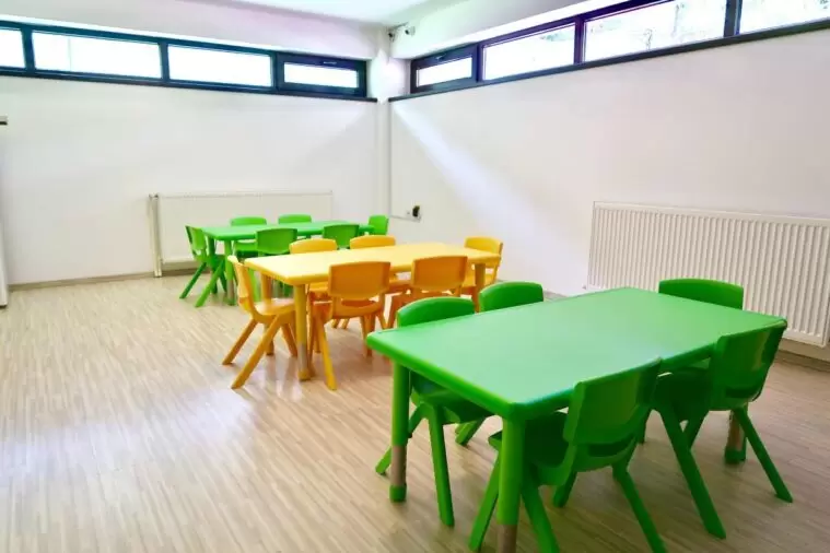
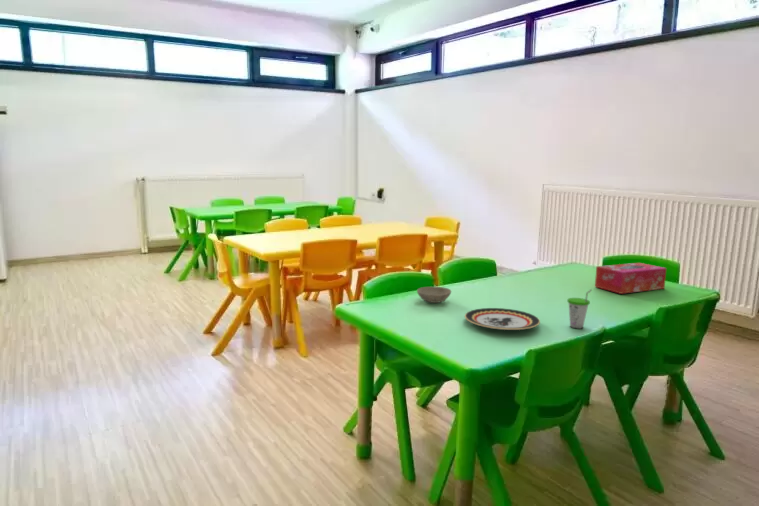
+ cup (578, 307)
+ plate (501, 320)
+ bowl (433, 295)
+ tissue box (630, 277)
